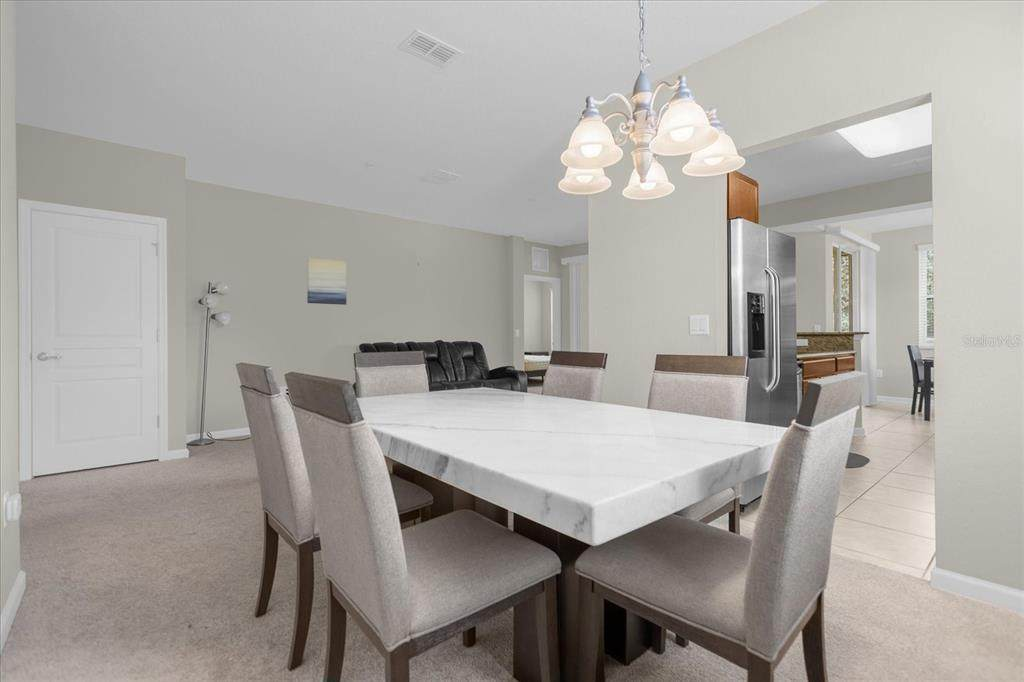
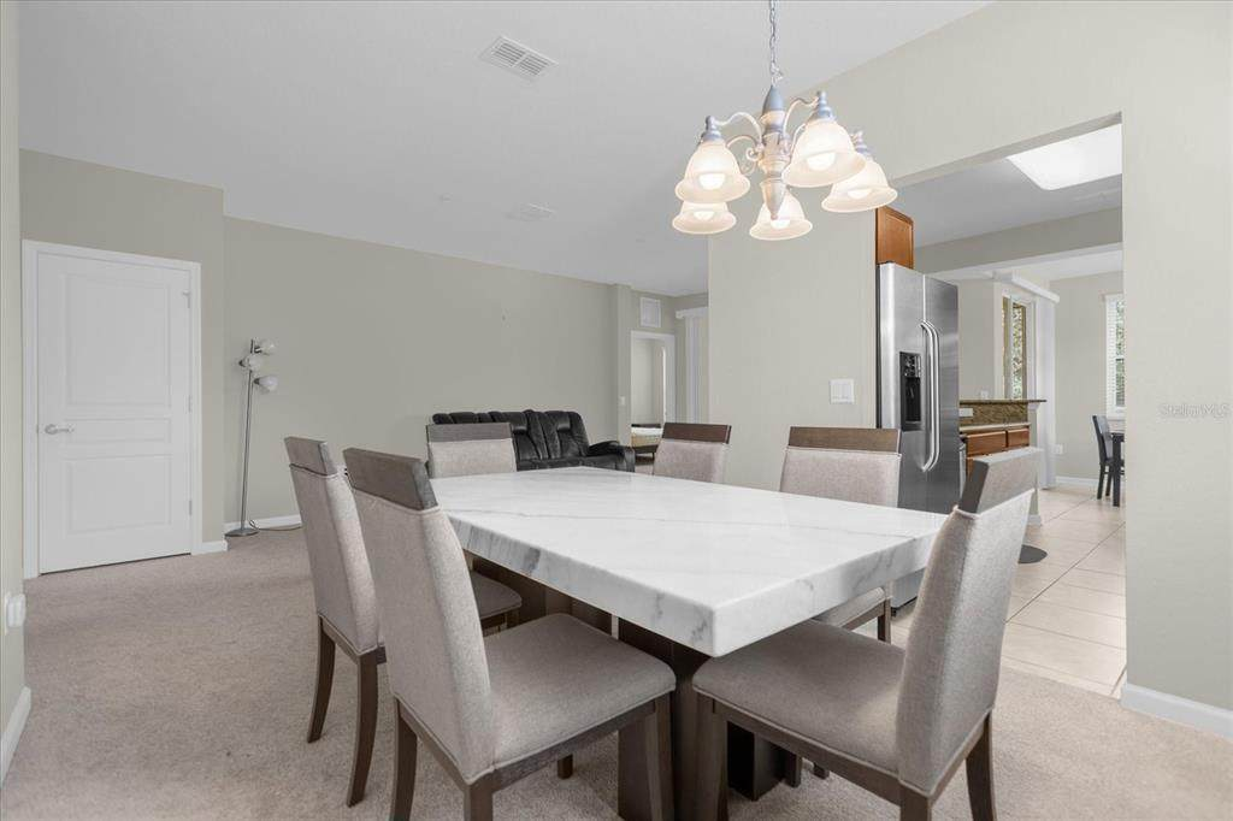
- wall art (327, 281)
